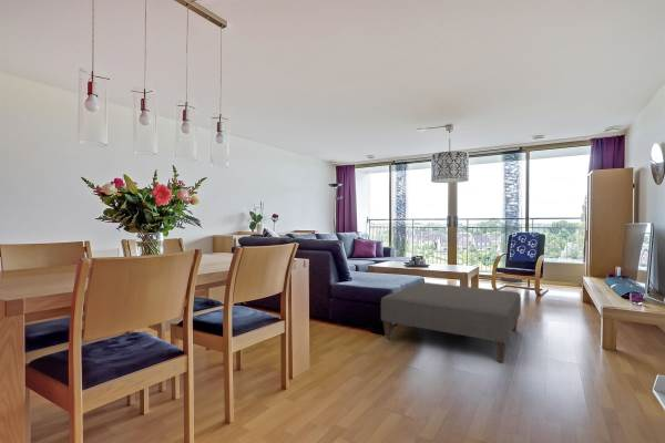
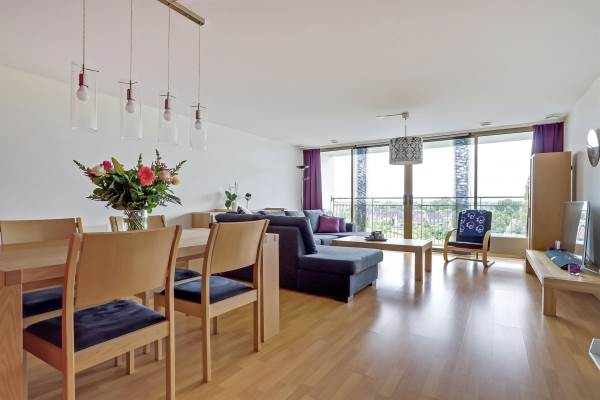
- ottoman (453, 312)
